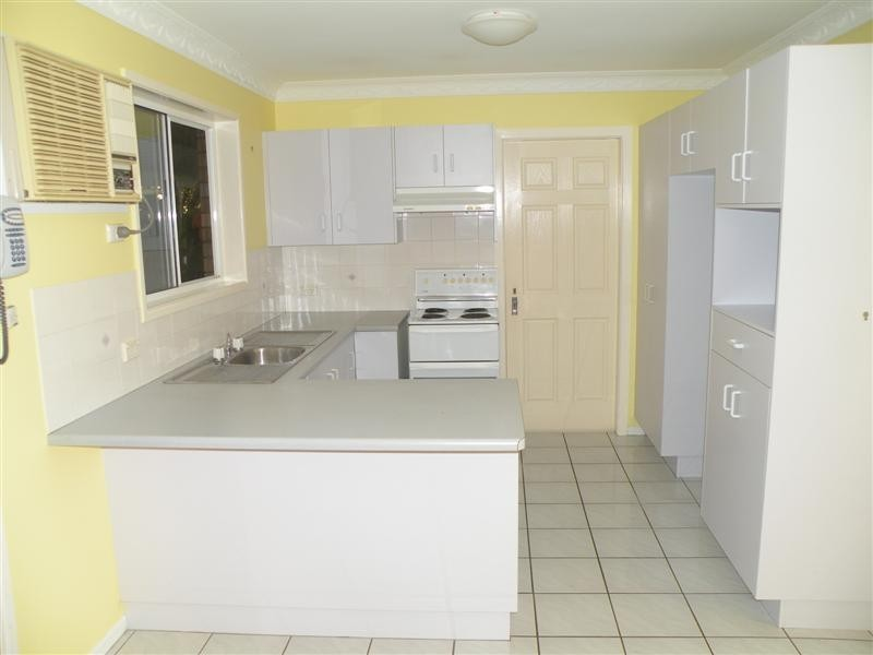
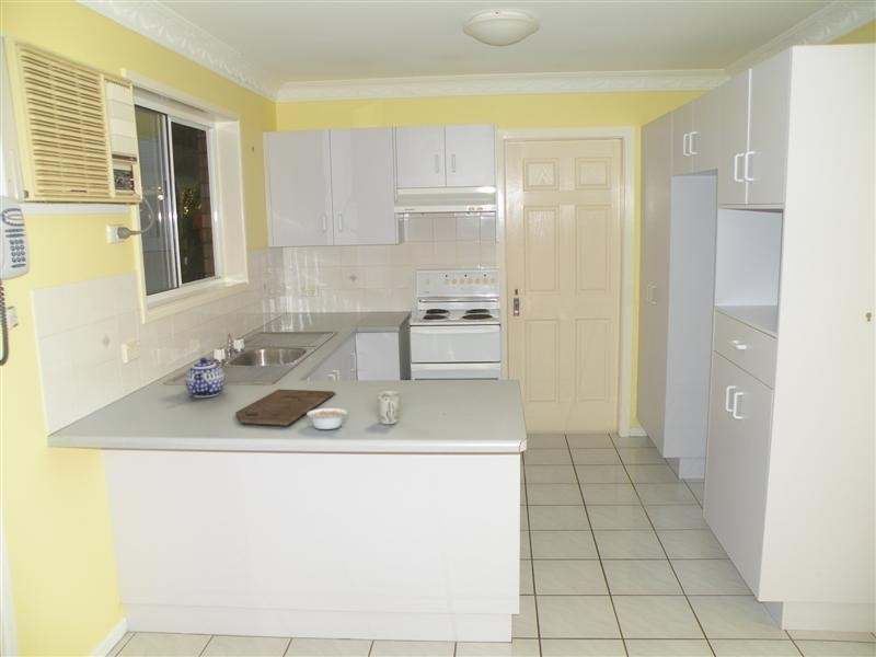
+ mug (390, 408)
+ cutting board (283, 405)
+ legume (328, 417)
+ teapot (205, 376)
